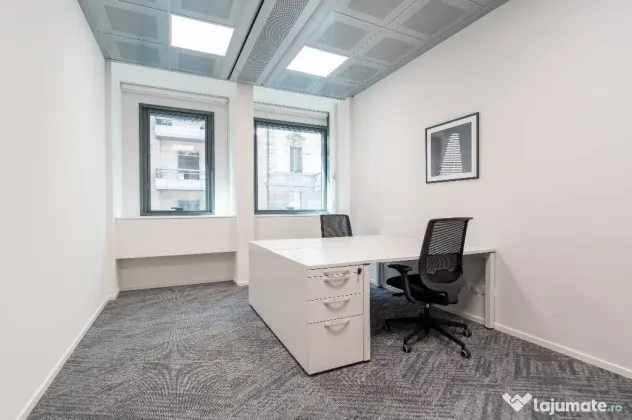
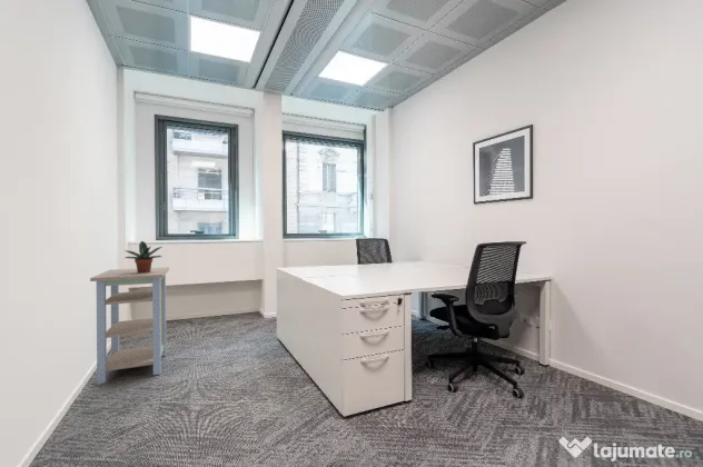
+ shelving unit (135, 320)
+ potted plant (143, 256)
